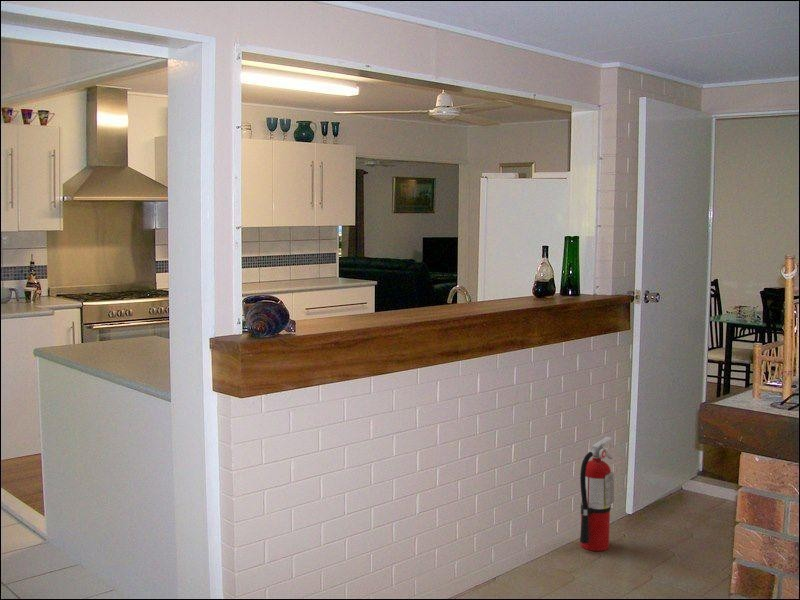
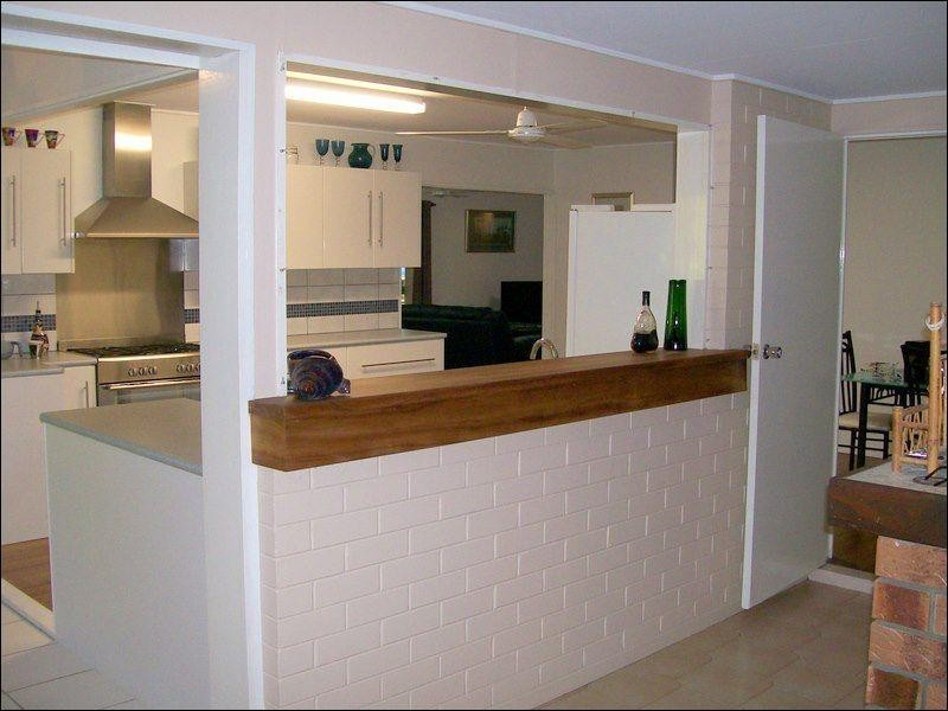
- fire extinguisher (595, 492)
